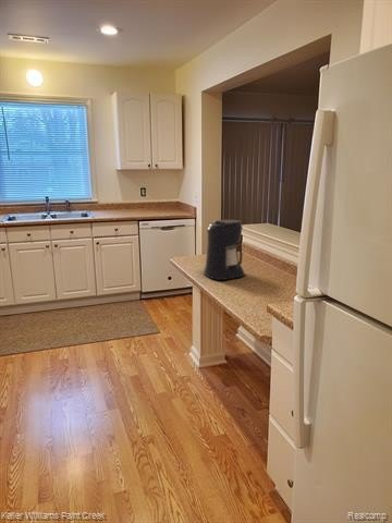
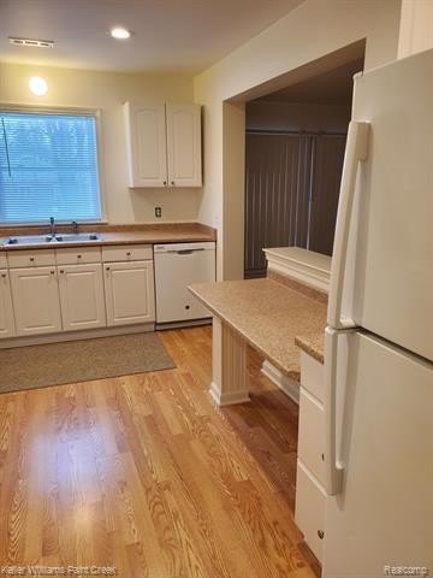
- coffee maker (223, 247)
